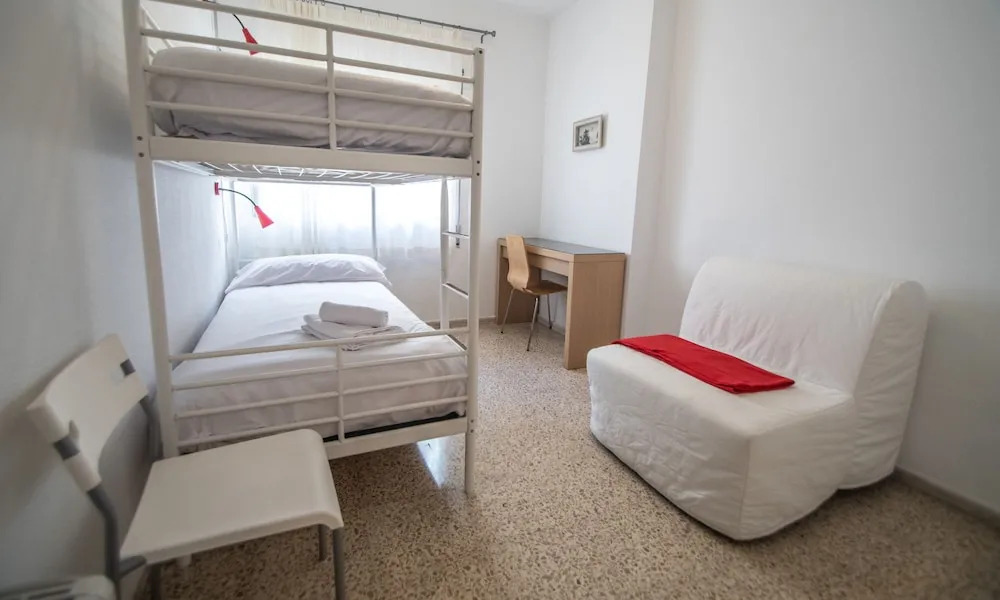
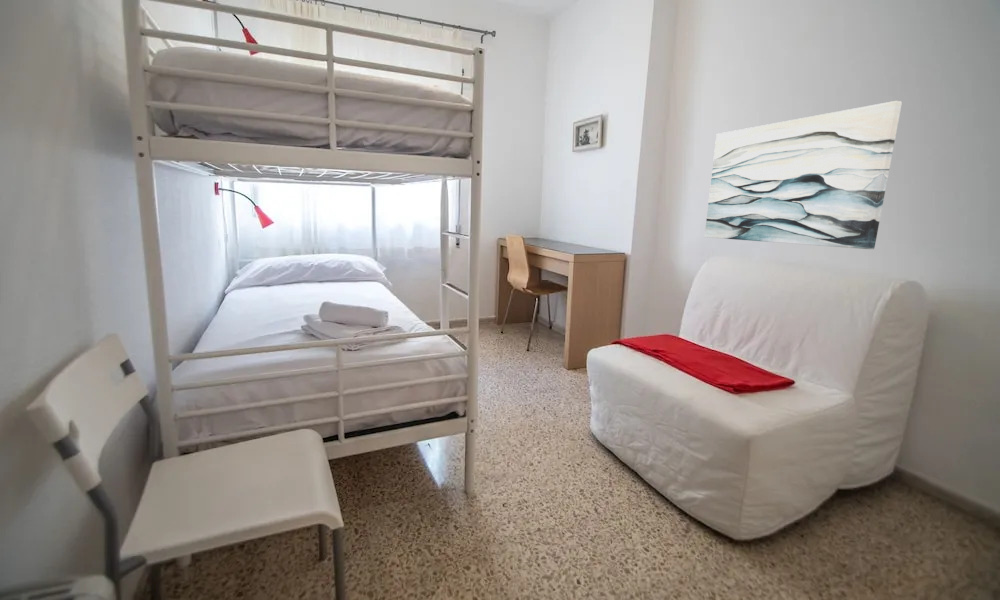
+ wall art (783, 182)
